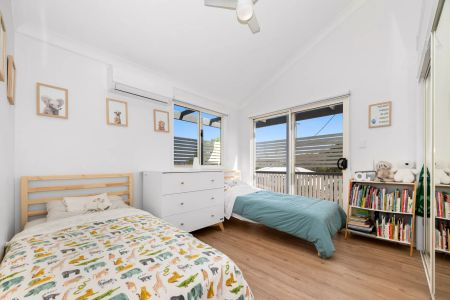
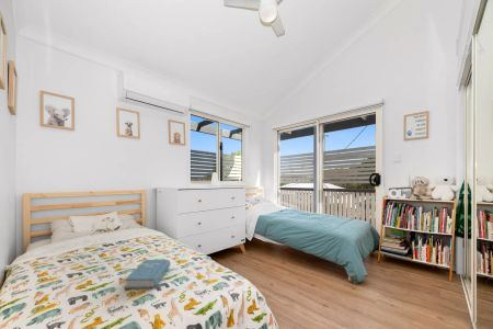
+ book (149, 272)
